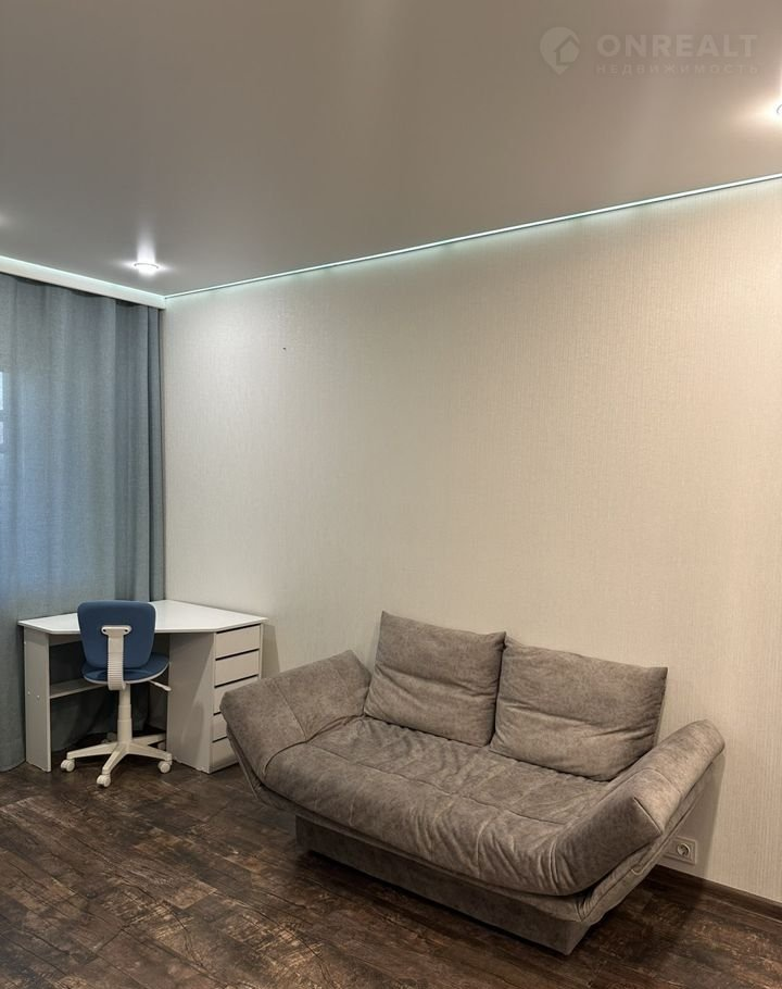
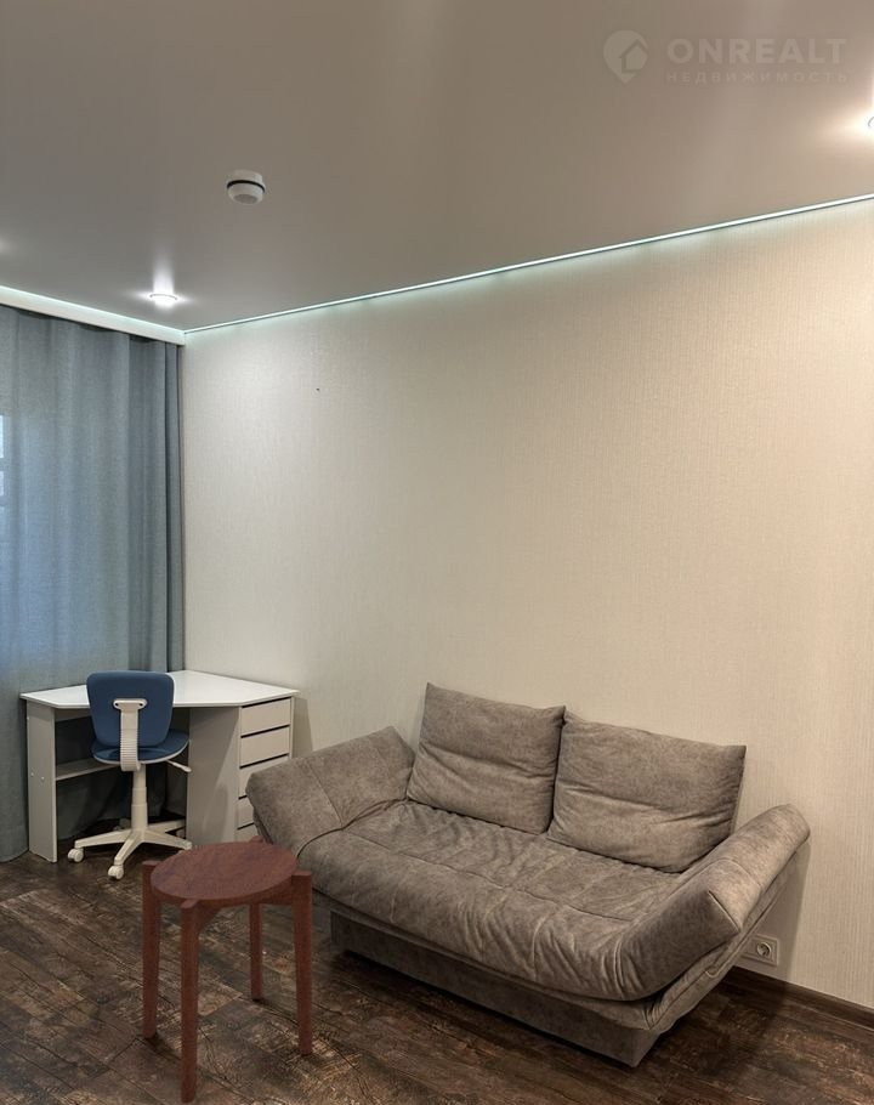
+ side table (250, 954)
+ smoke detector (245, 187)
